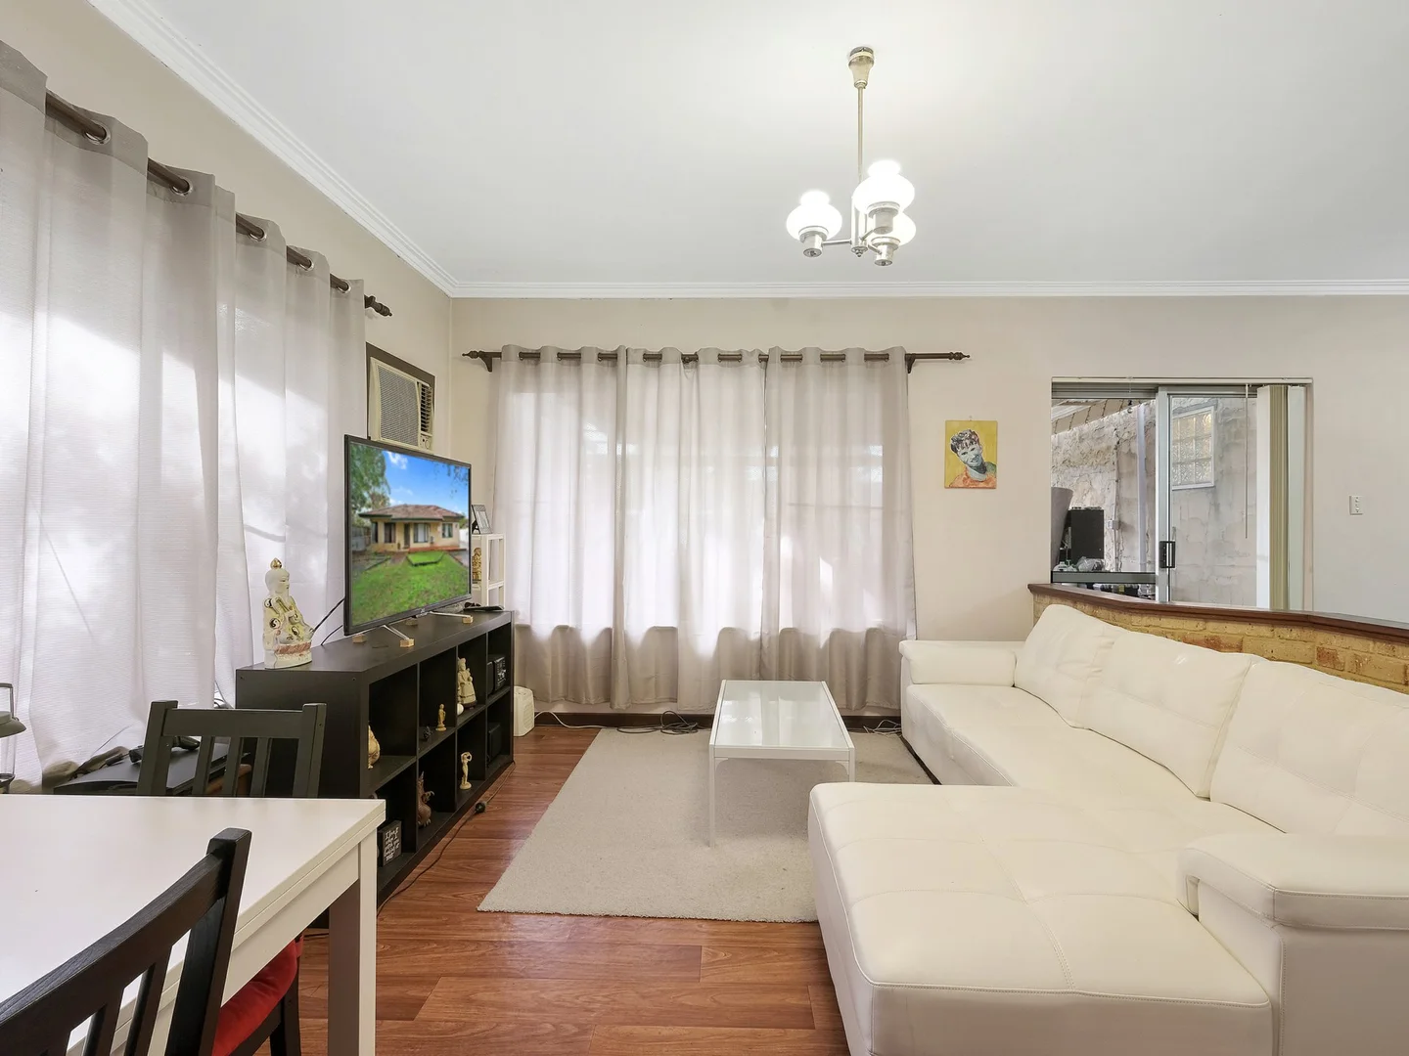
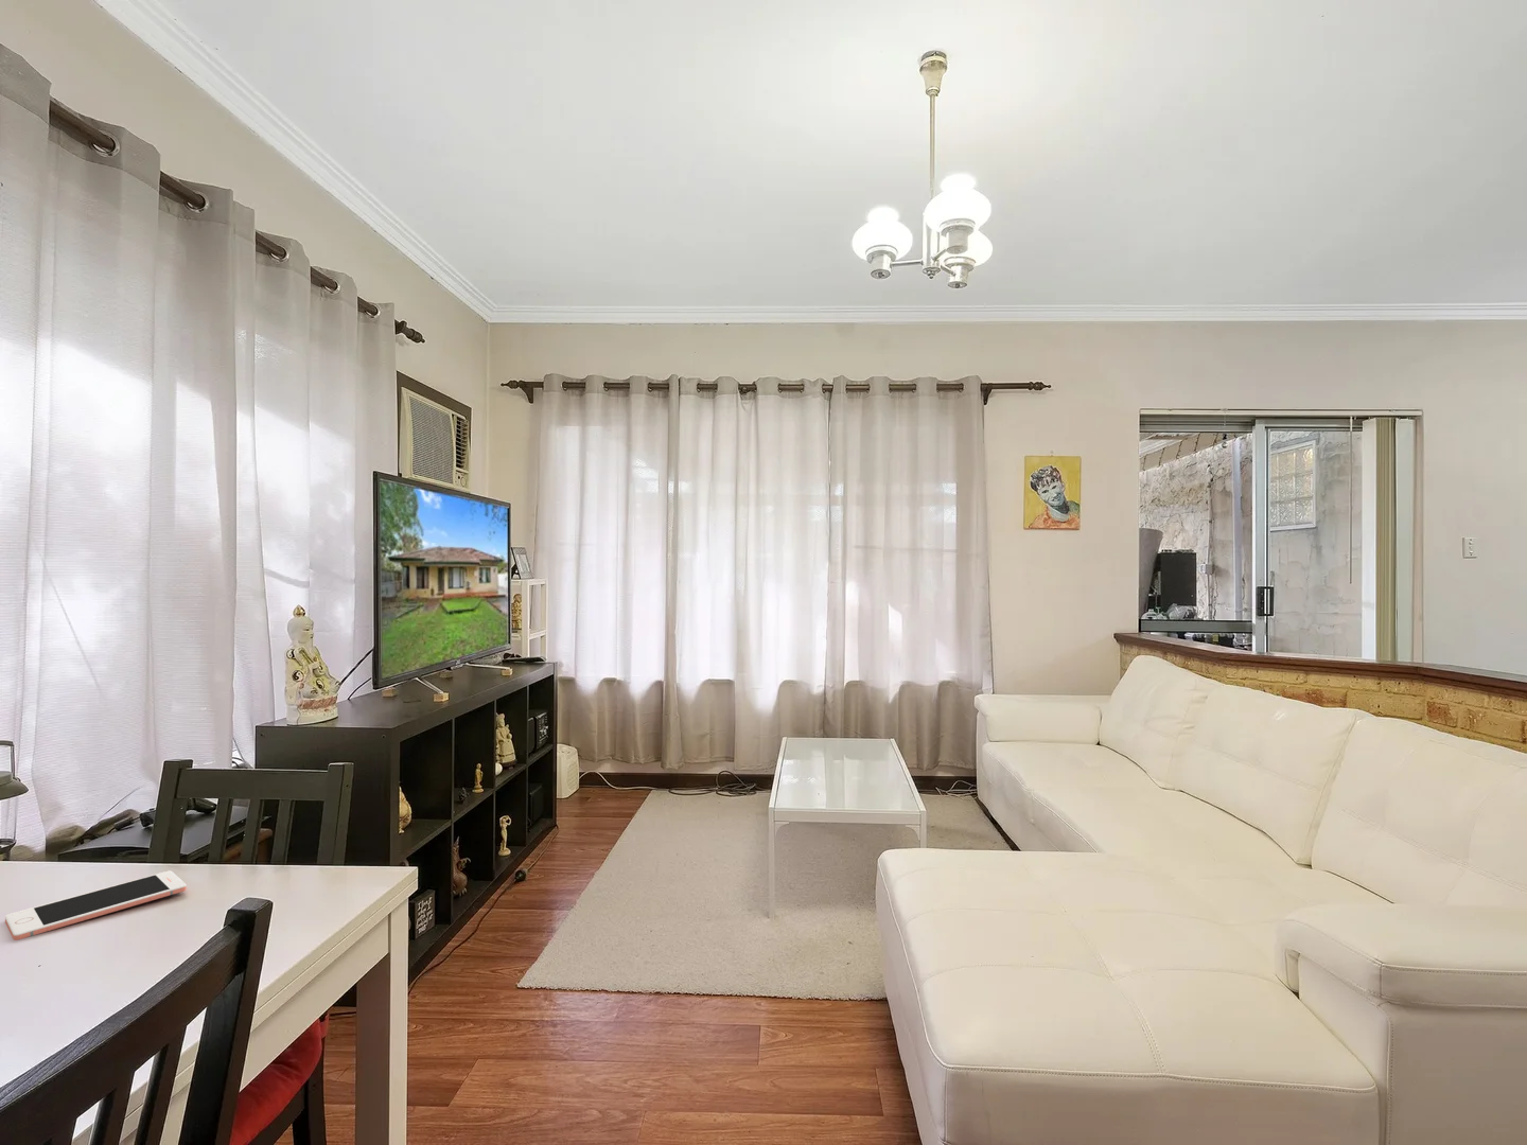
+ cell phone (100, 902)
